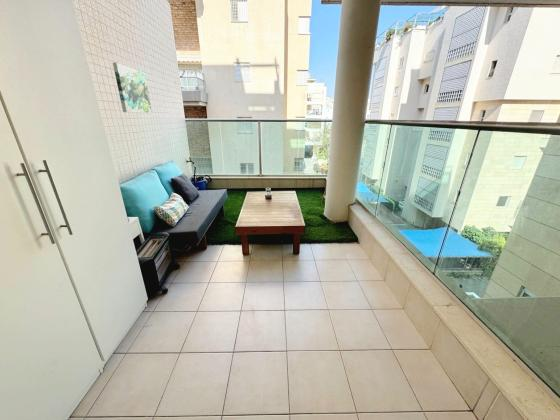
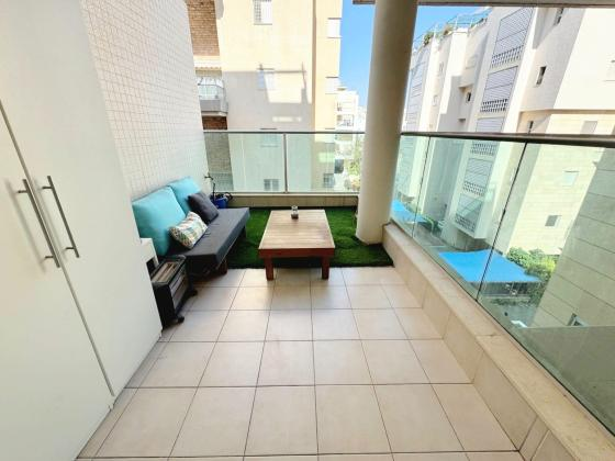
- wall art (134, 91)
